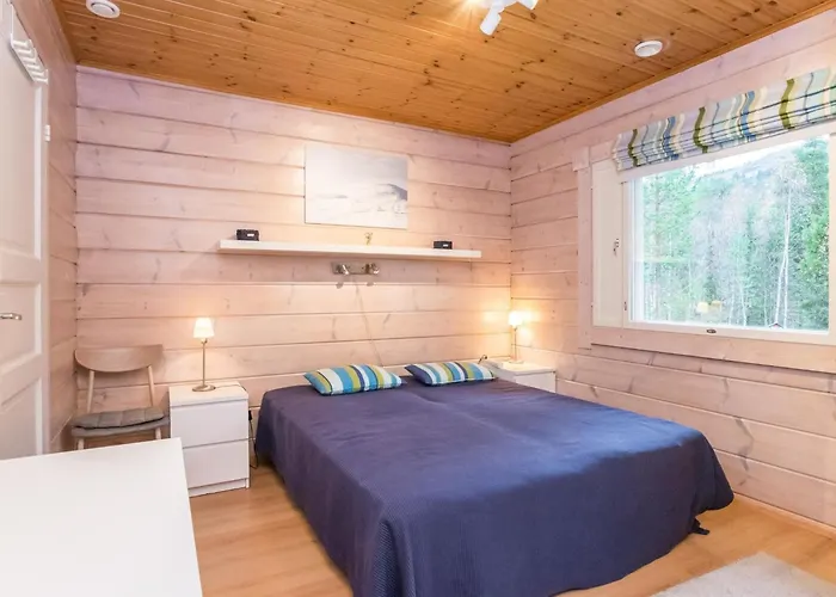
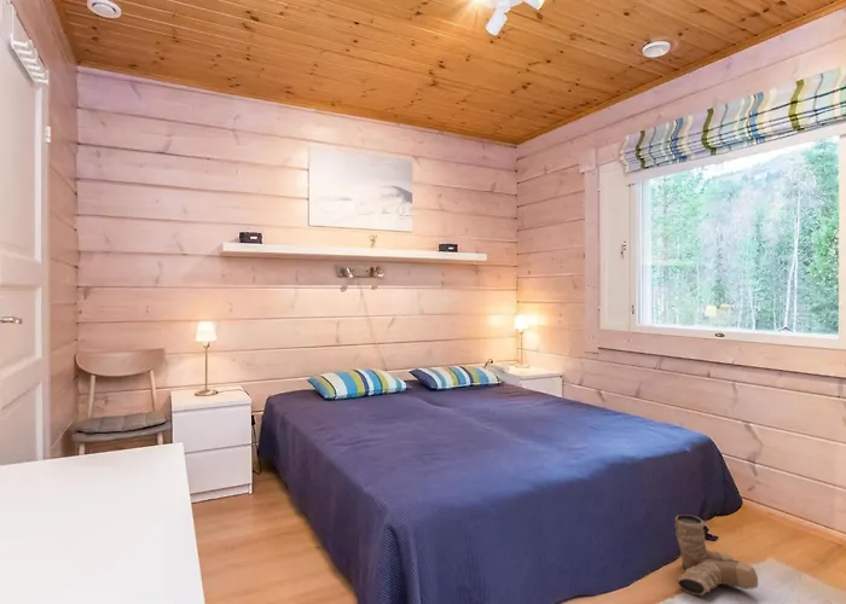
+ boots (711, 554)
